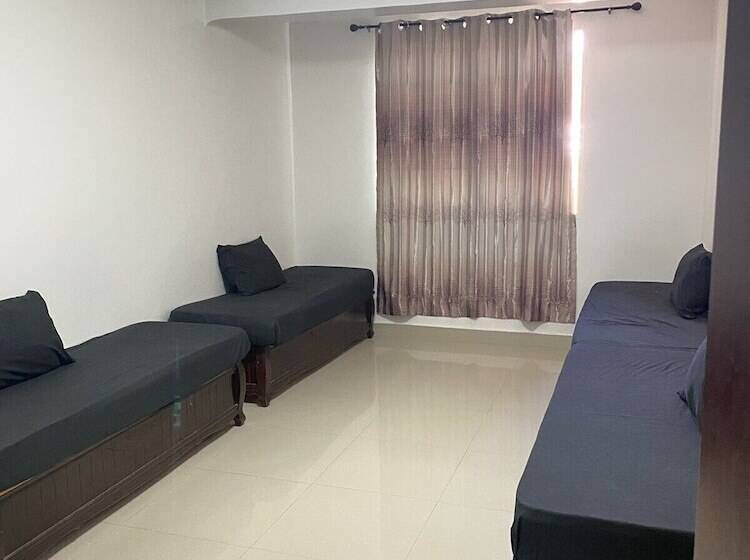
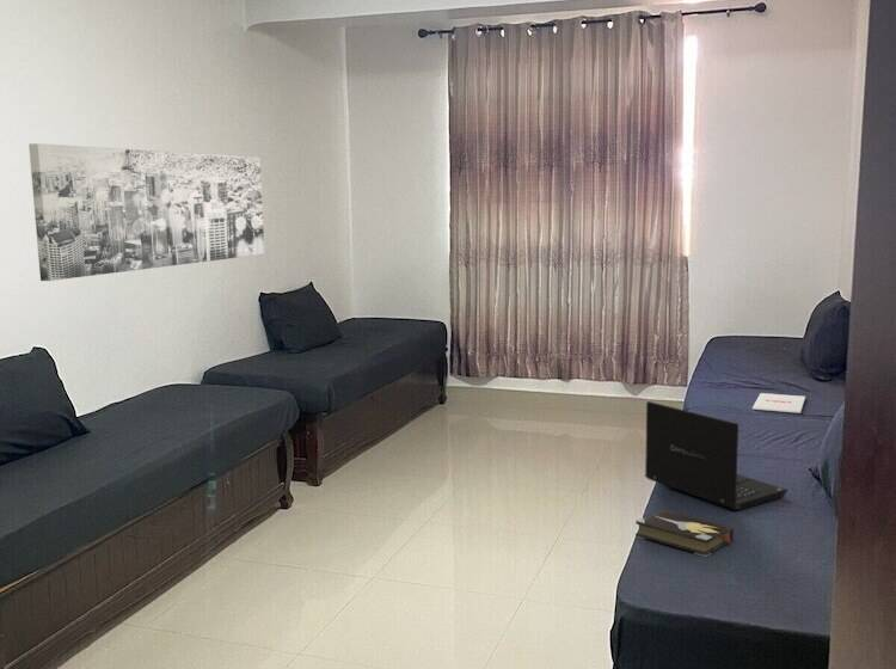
+ magazine (779, 403)
+ hardback book (683, 529)
+ laptop (714, 447)
+ wall art (167, 209)
